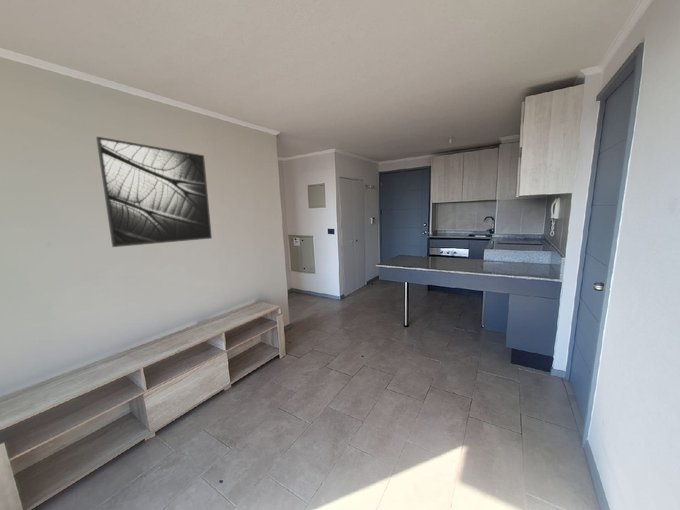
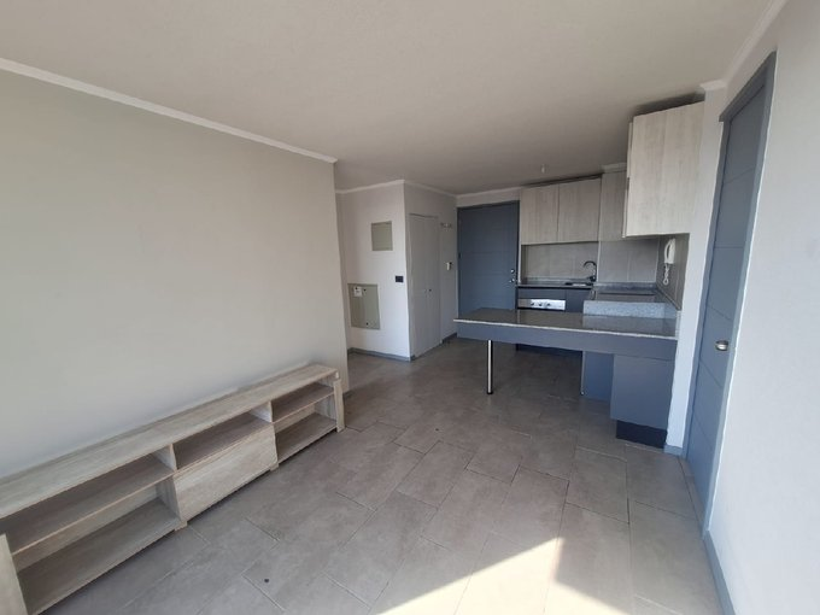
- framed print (163, 195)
